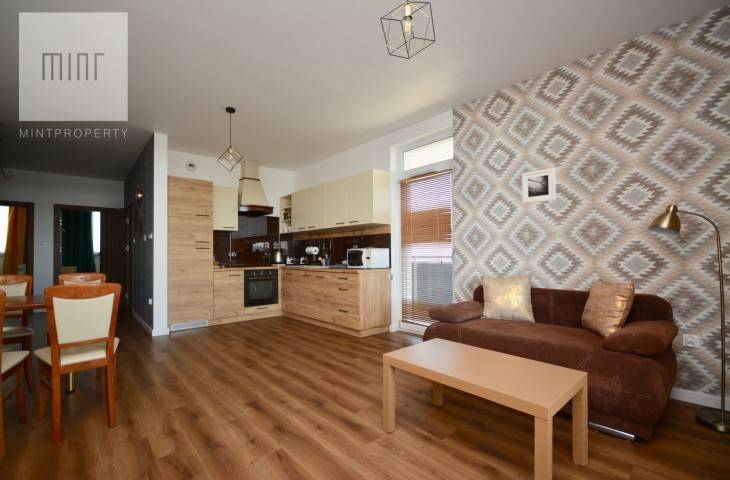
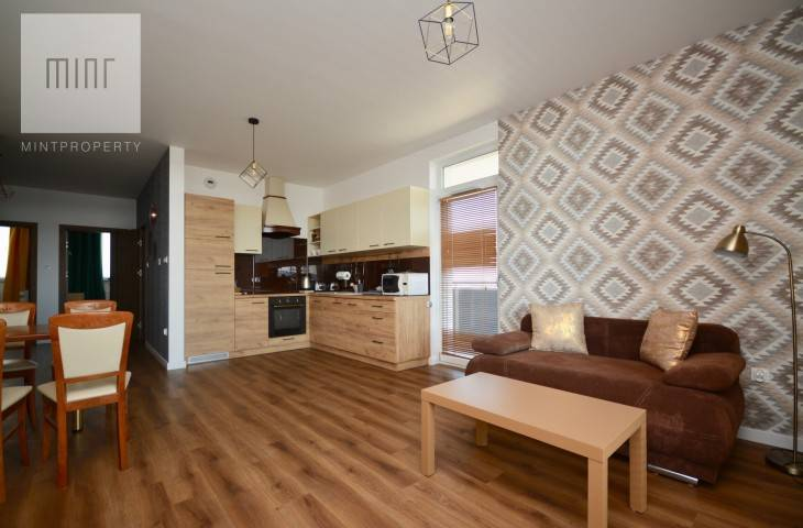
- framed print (538, 186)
